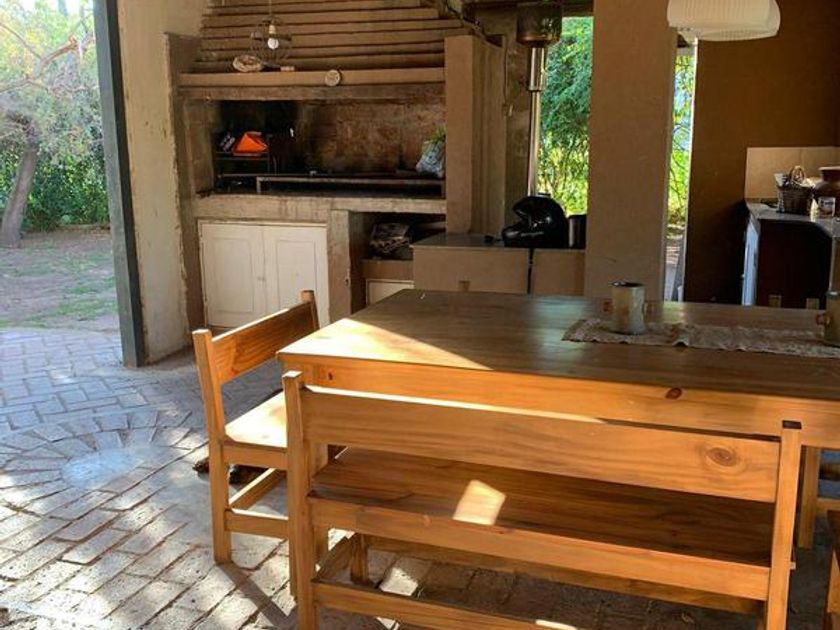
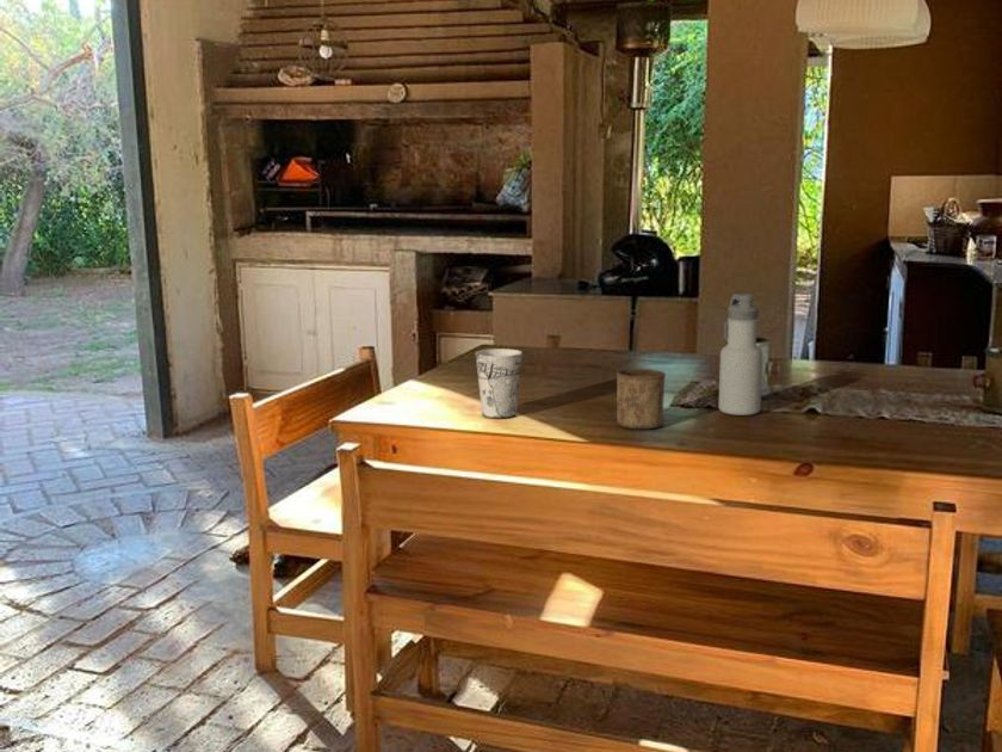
+ cup (639, 397)
+ water bottle (741, 353)
+ cup (499, 383)
